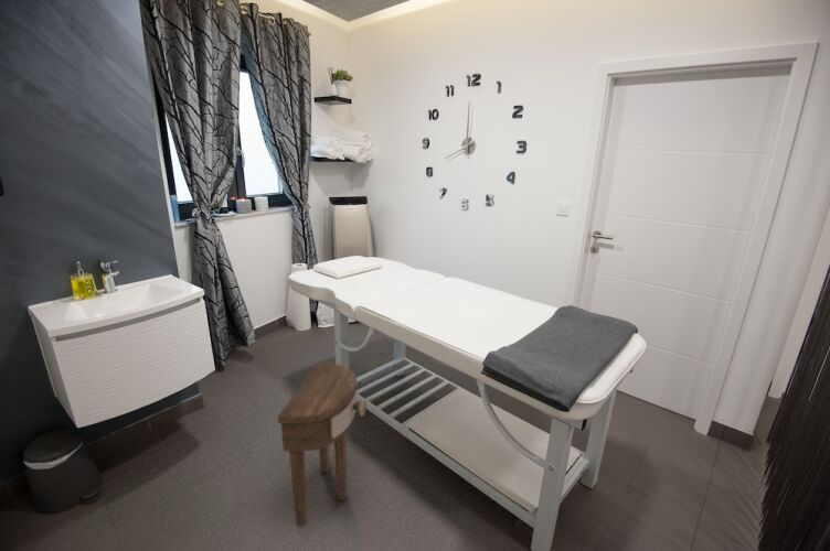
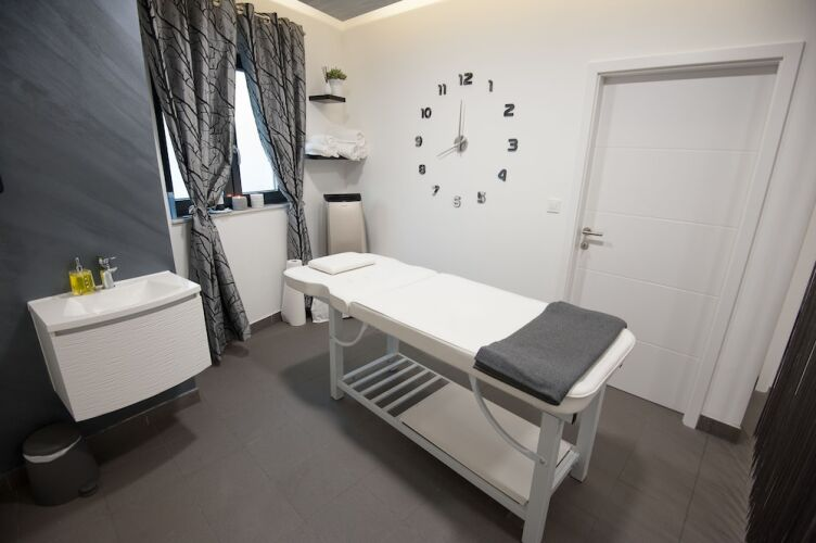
- side table (318, 443)
